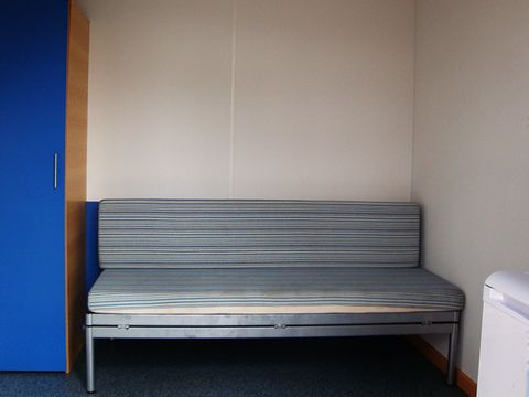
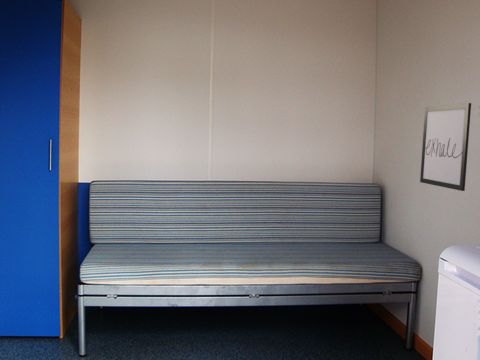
+ wall art (443, 146)
